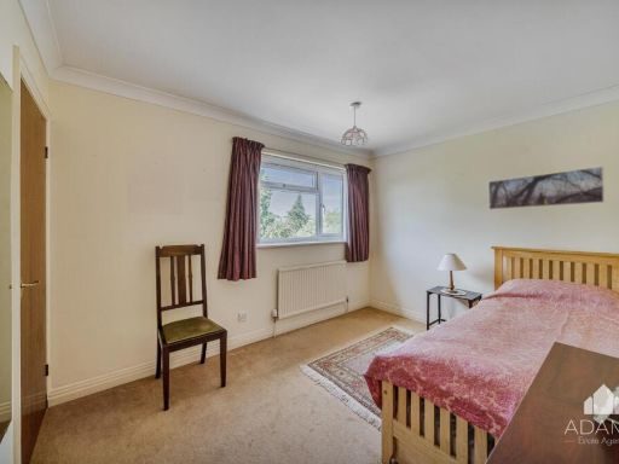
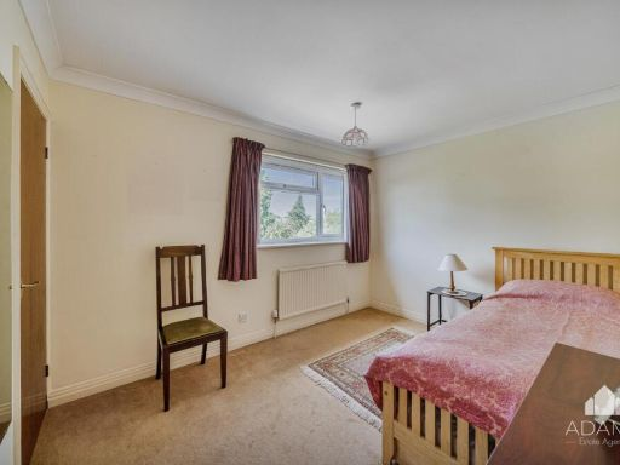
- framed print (539, 190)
